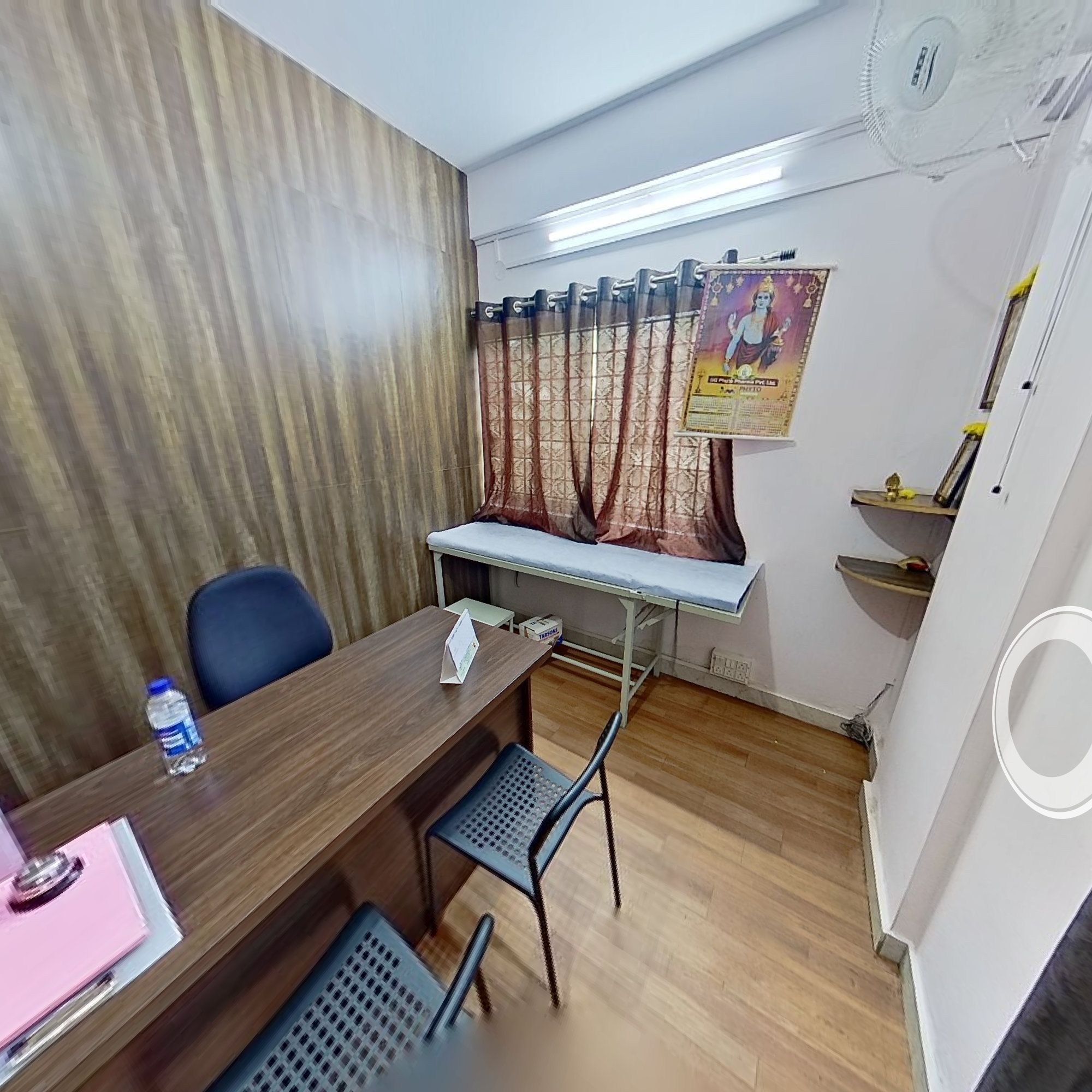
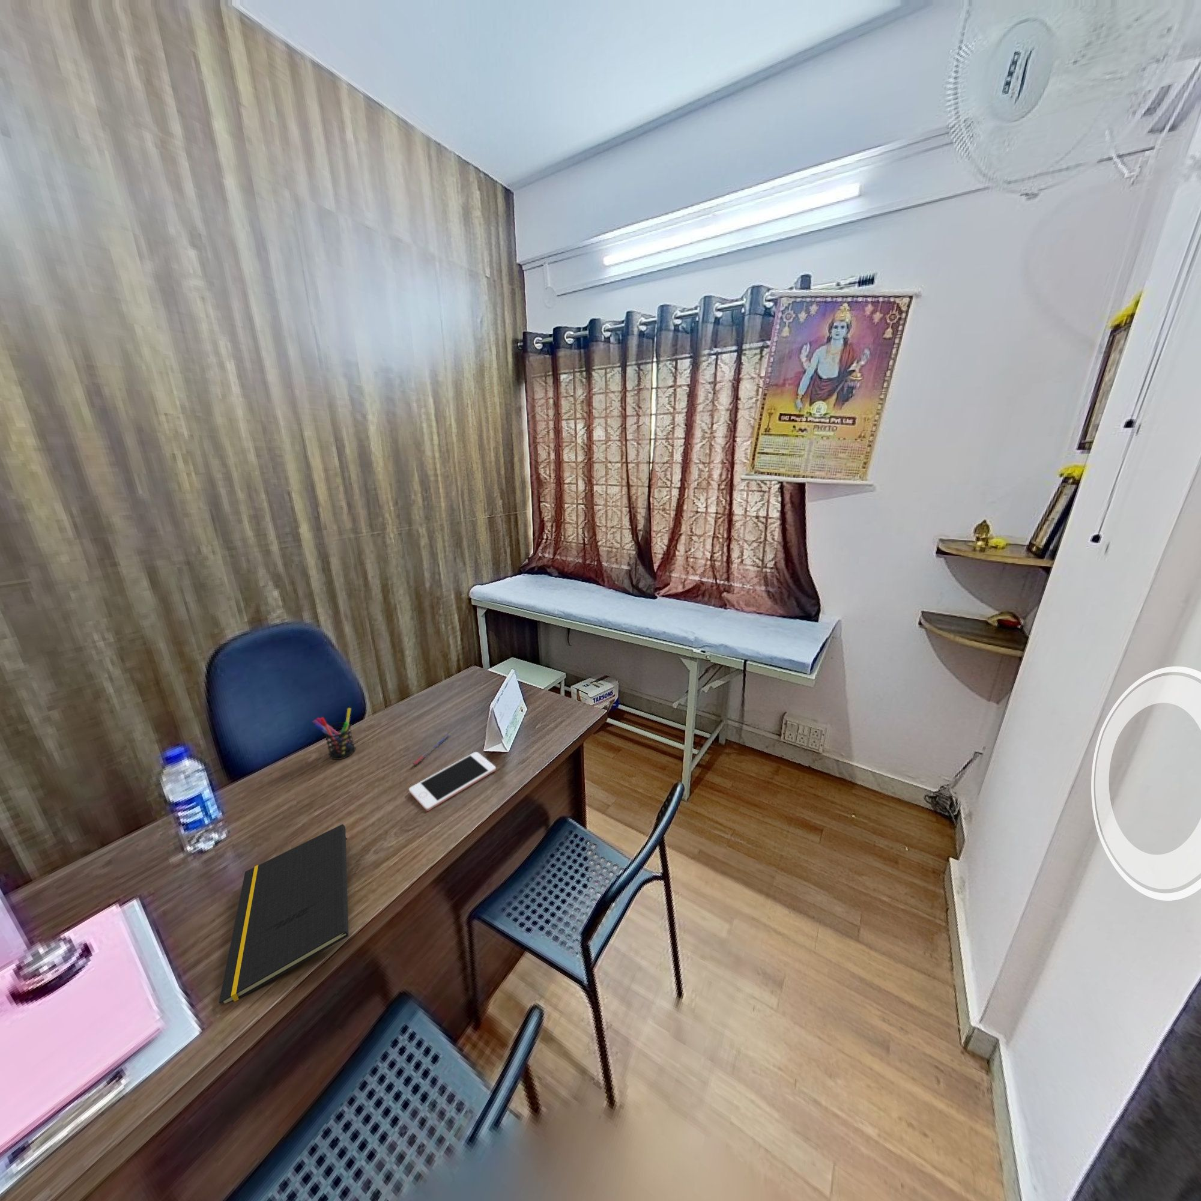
+ pen (433, 748)
+ pen holder (338, 734)
+ cell phone (453, 779)
+ notepad (293, 902)
